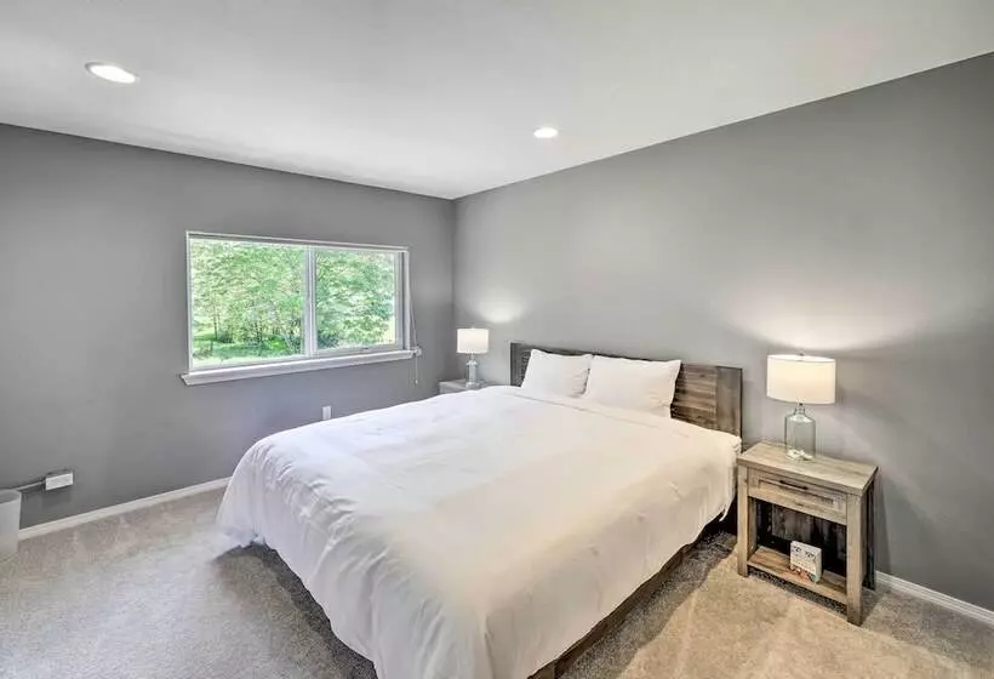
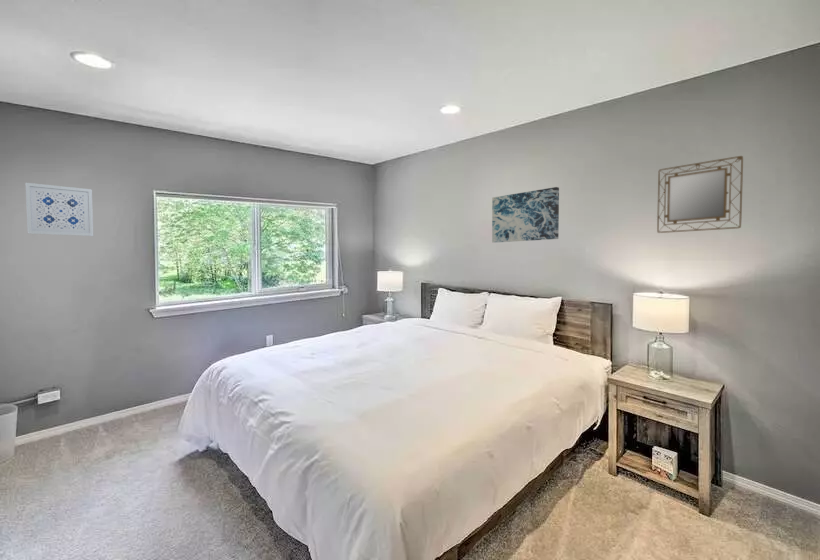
+ wall art (61, 210)
+ home mirror (696, 196)
+ wall art (523, 216)
